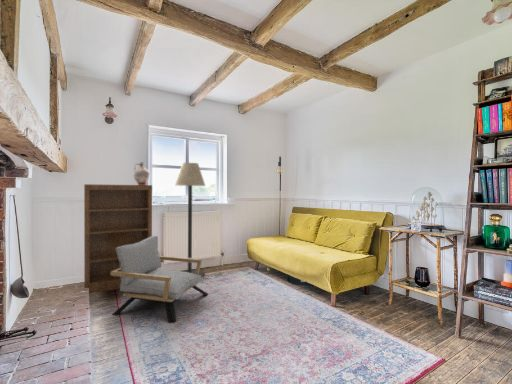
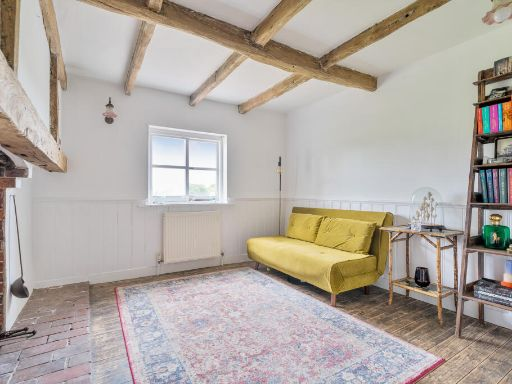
- floor lamp (190, 219)
- bookshelf (118, 234)
- ceramic jug (141, 173)
- armchair (163, 272)
